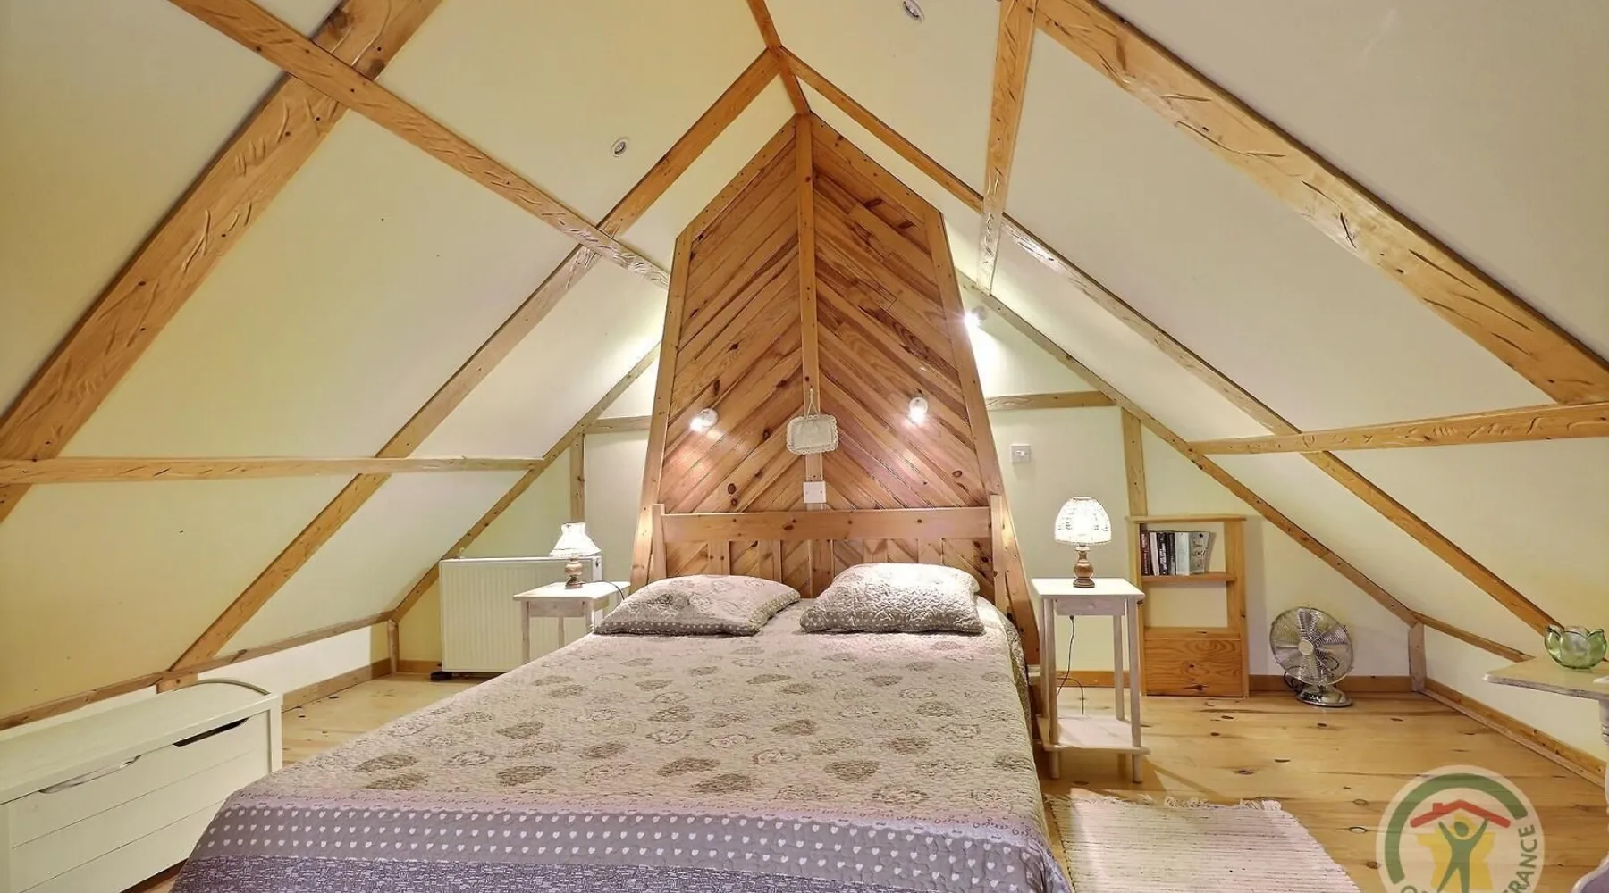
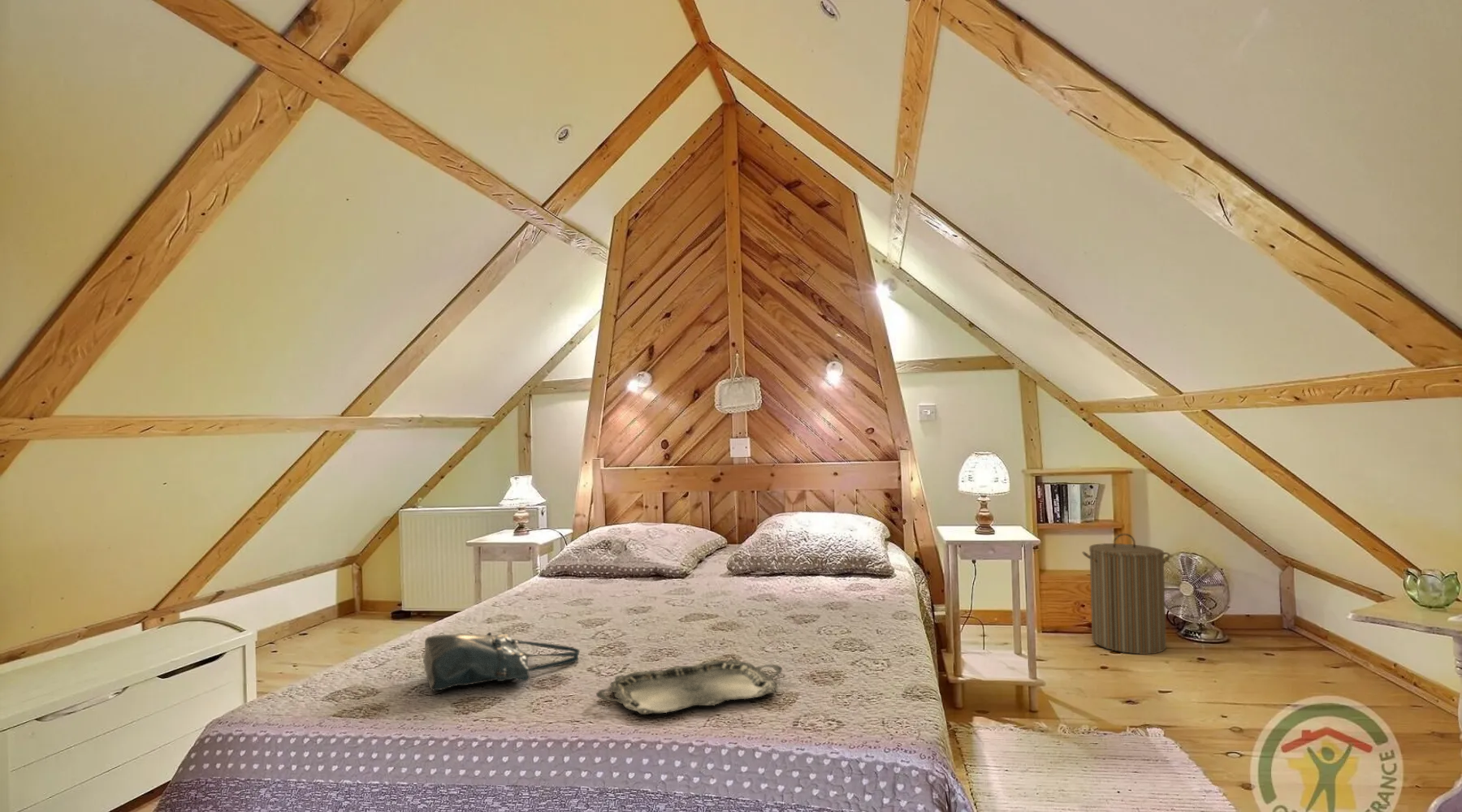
+ serving tray (693, 684)
+ laundry hamper (1127, 588)
+ tote bag (505, 651)
